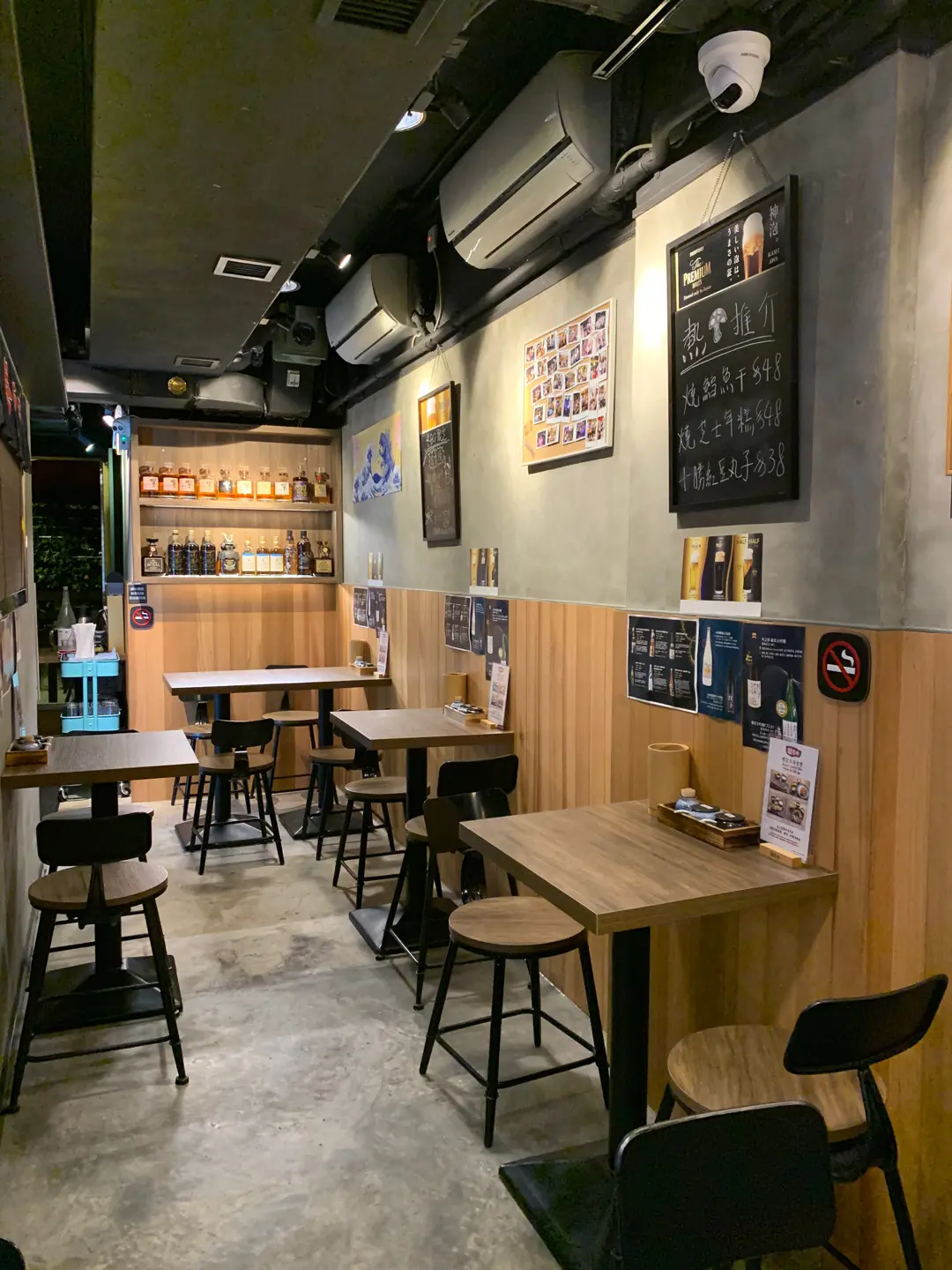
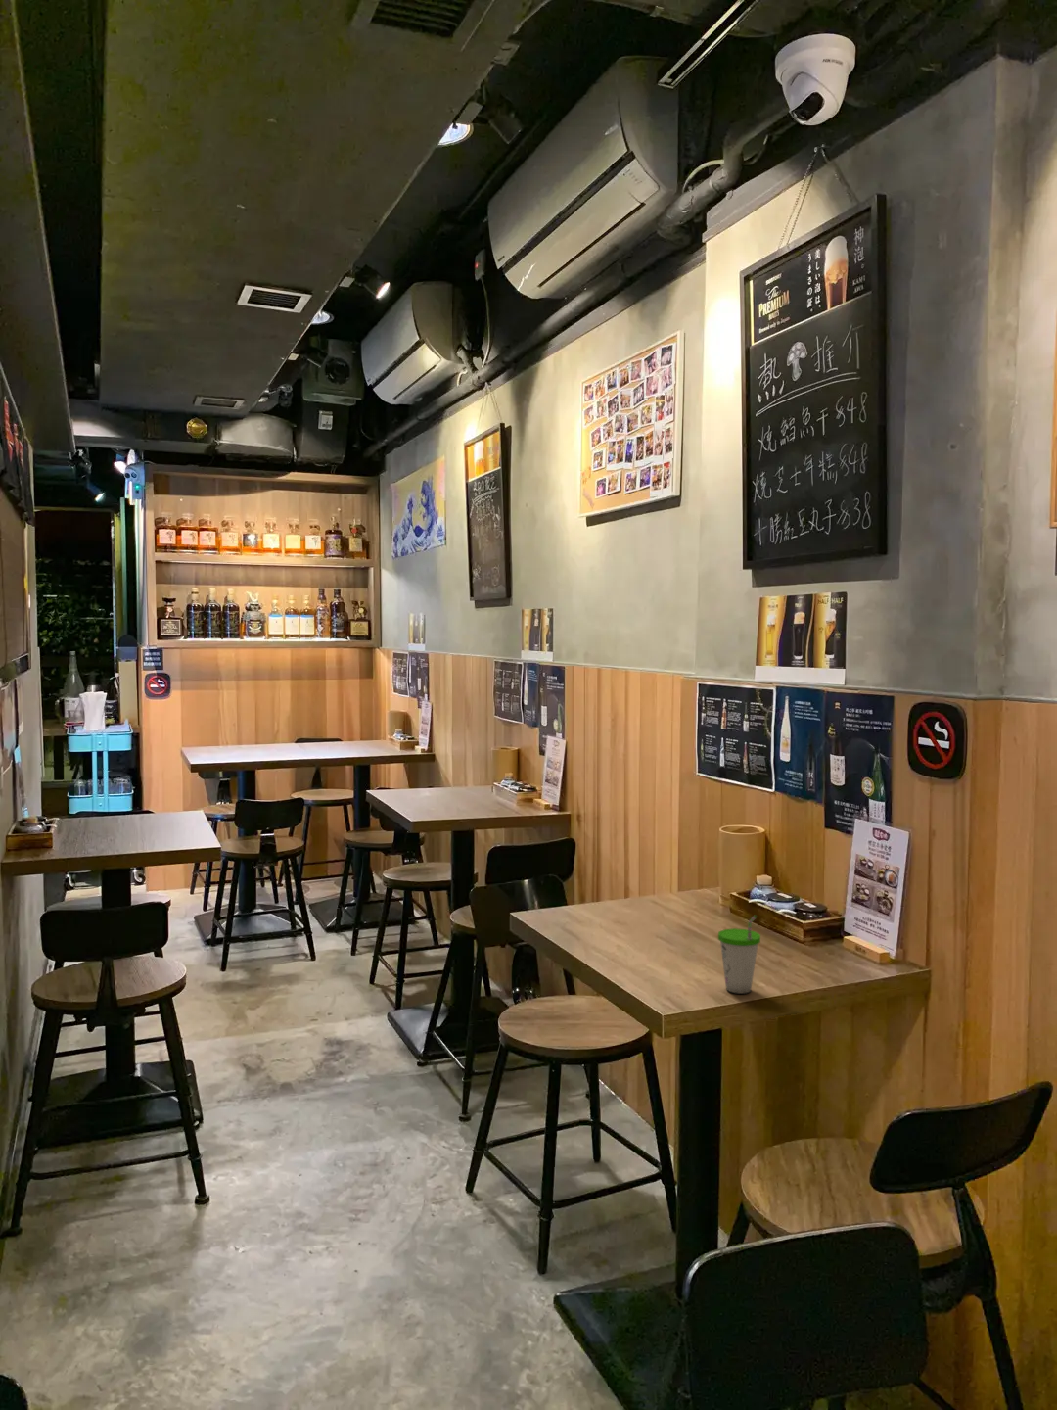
+ cup (739, 949)
